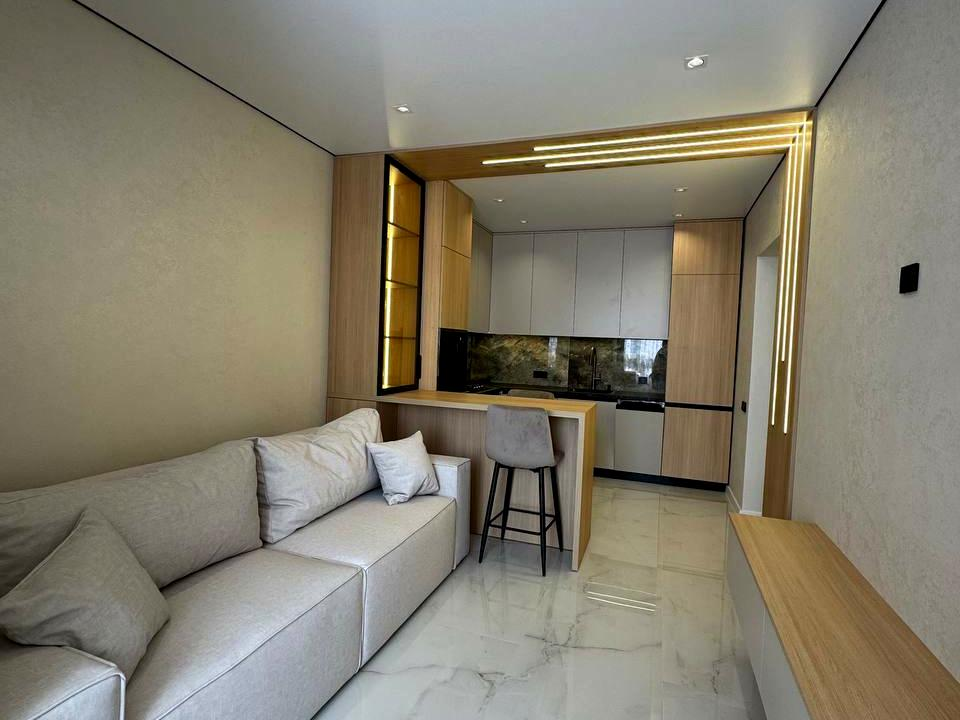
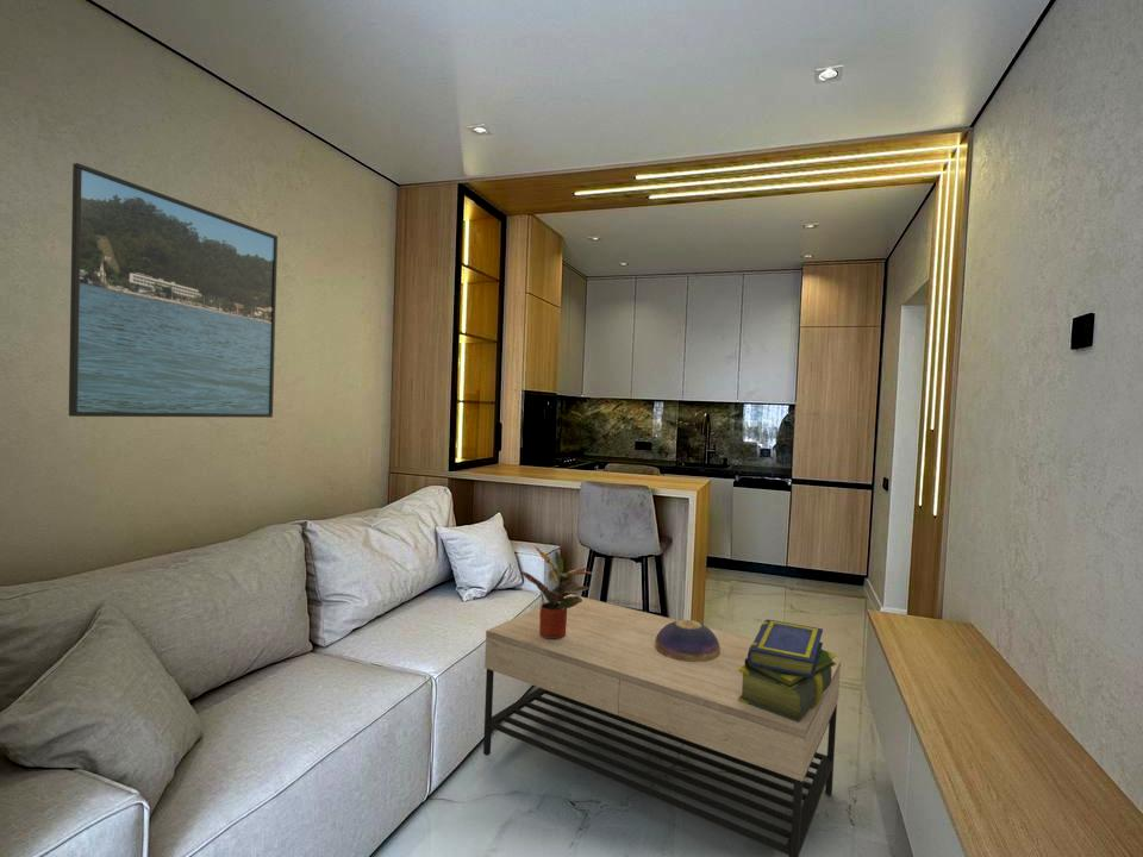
+ decorative bowl (687, 634)
+ coffee table (655, 708)
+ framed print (189, 311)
+ potted plant (561, 592)
+ stack of books (787, 665)
